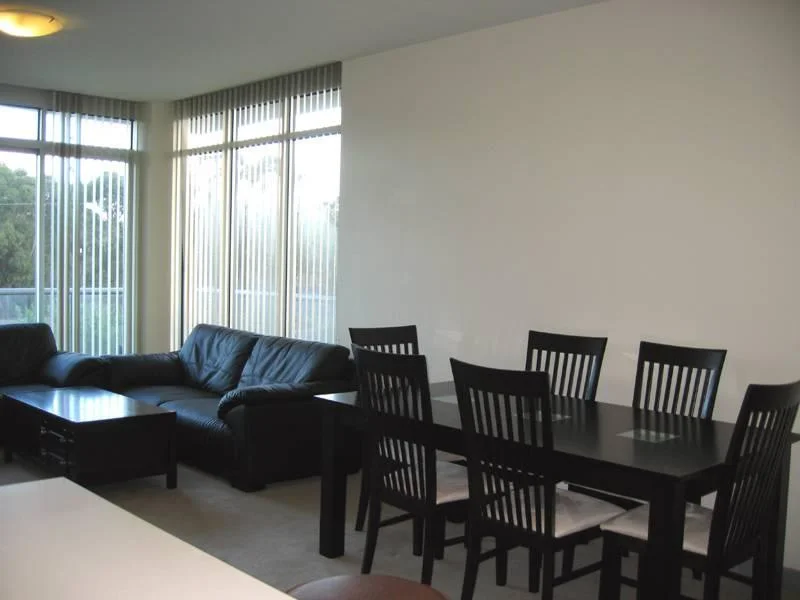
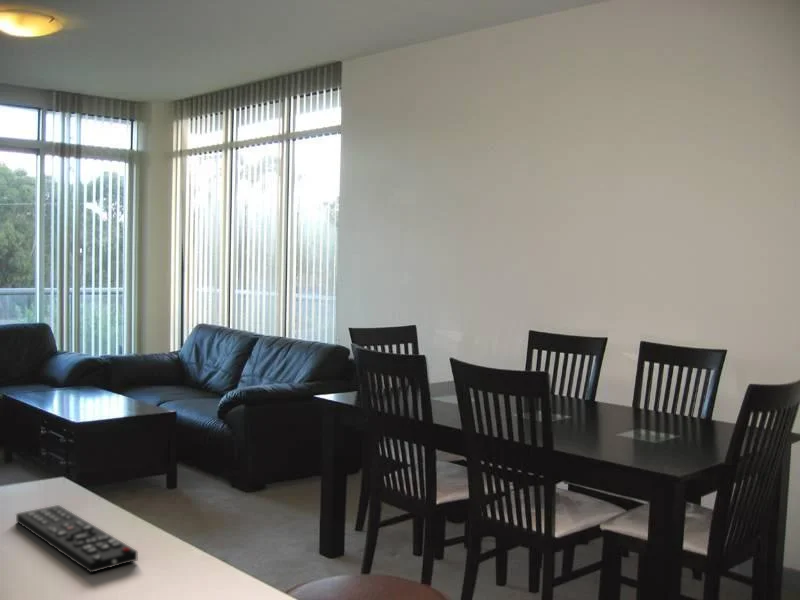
+ remote control (73, 534)
